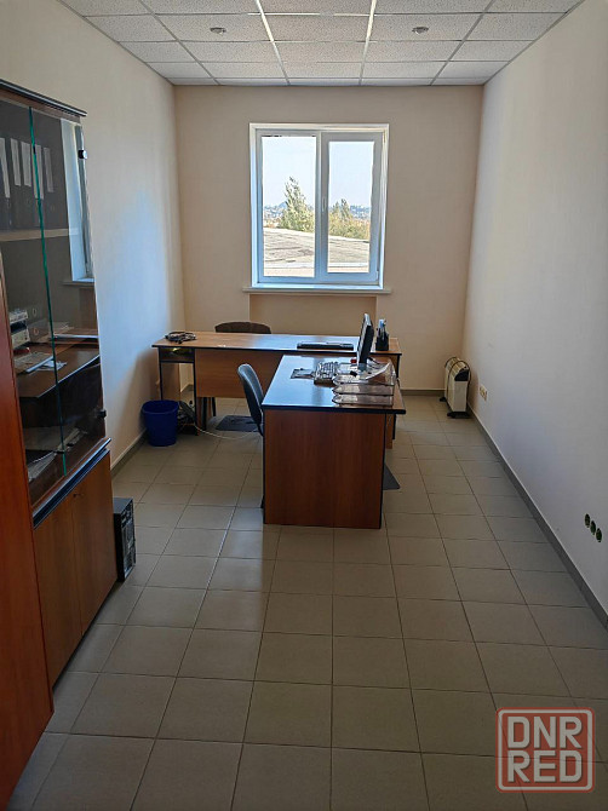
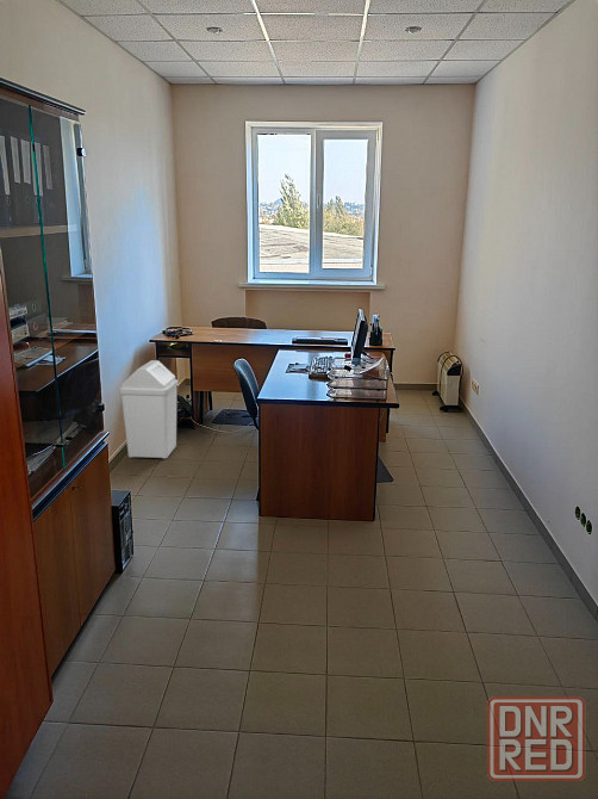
+ trash can (150, 408)
